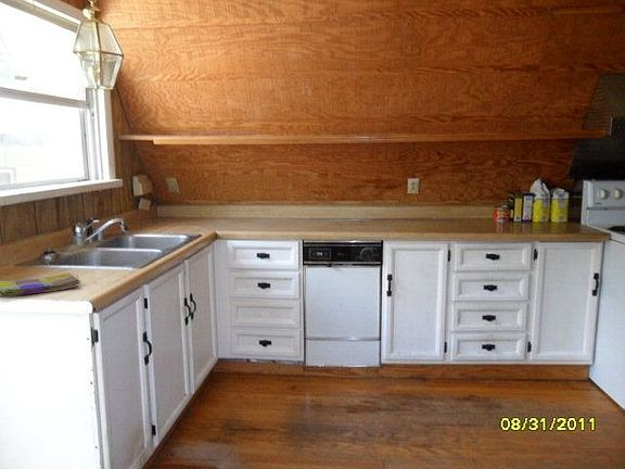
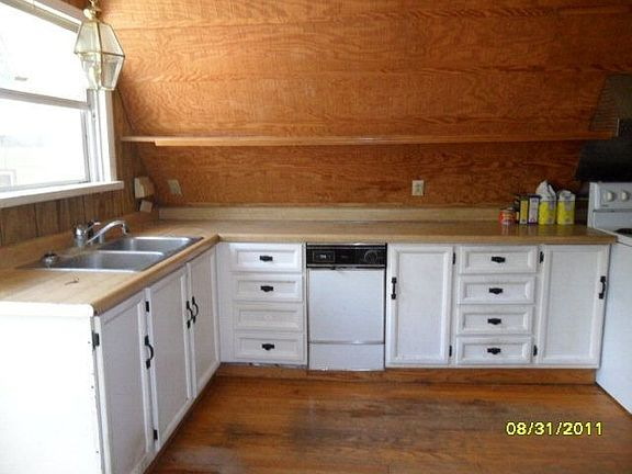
- dish towel (38, 283)
